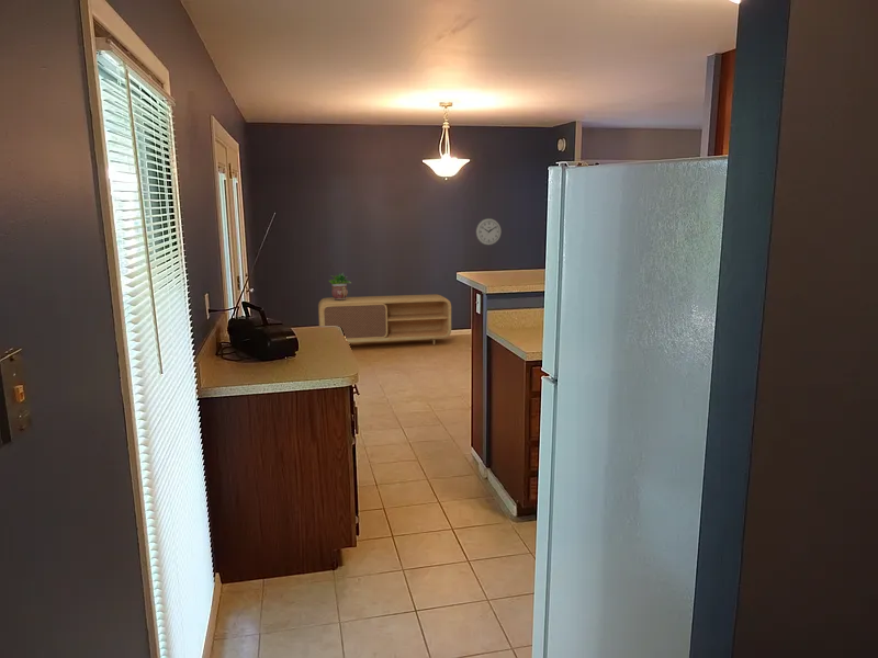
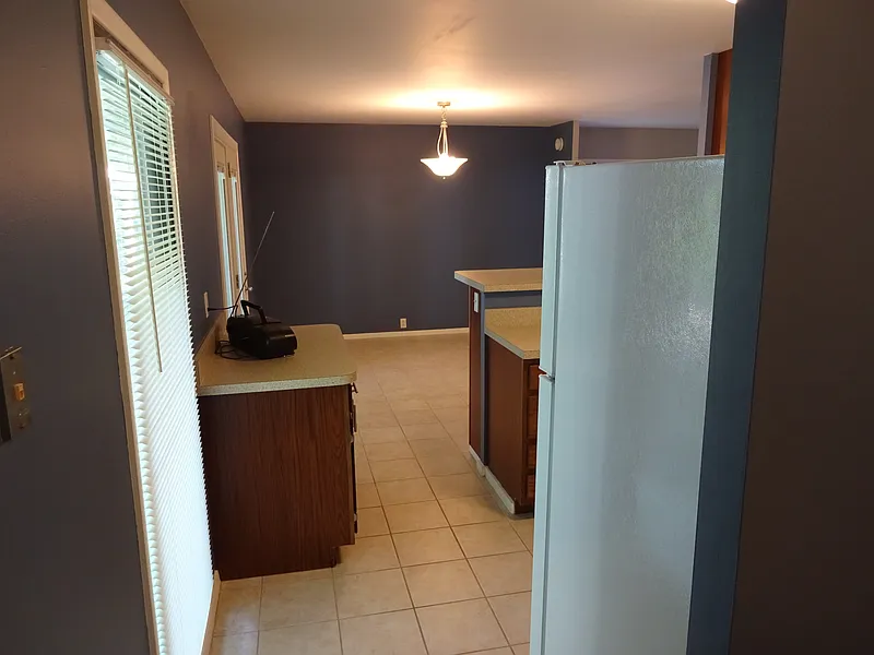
- tv stand (384, 321)
- wall clock (488, 231)
- potted plant (338, 285)
